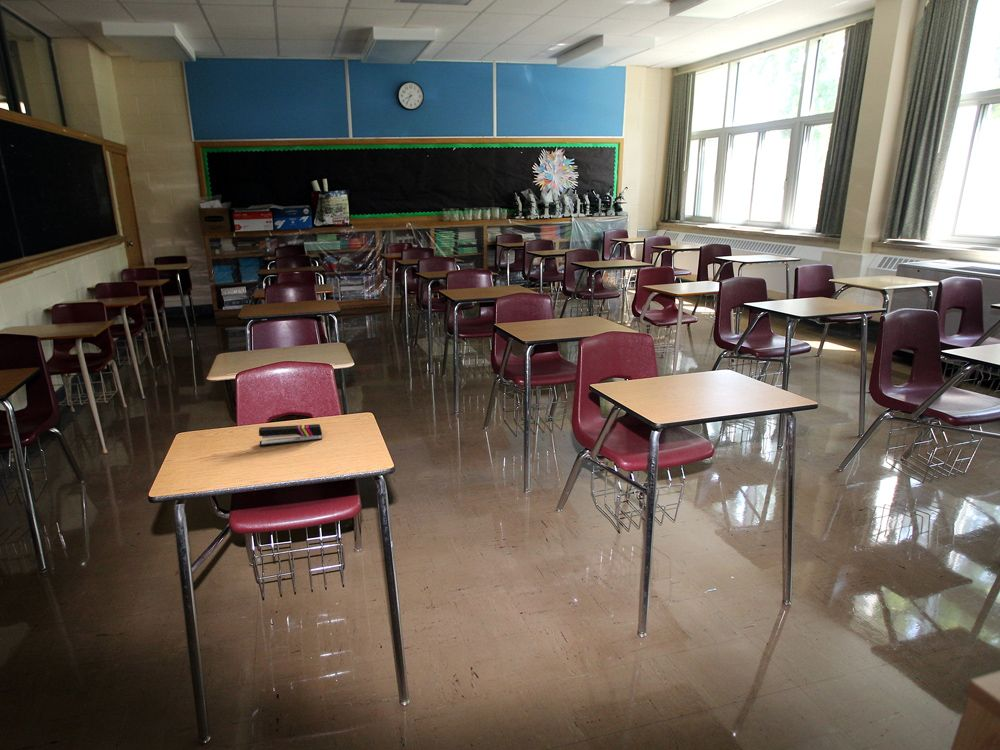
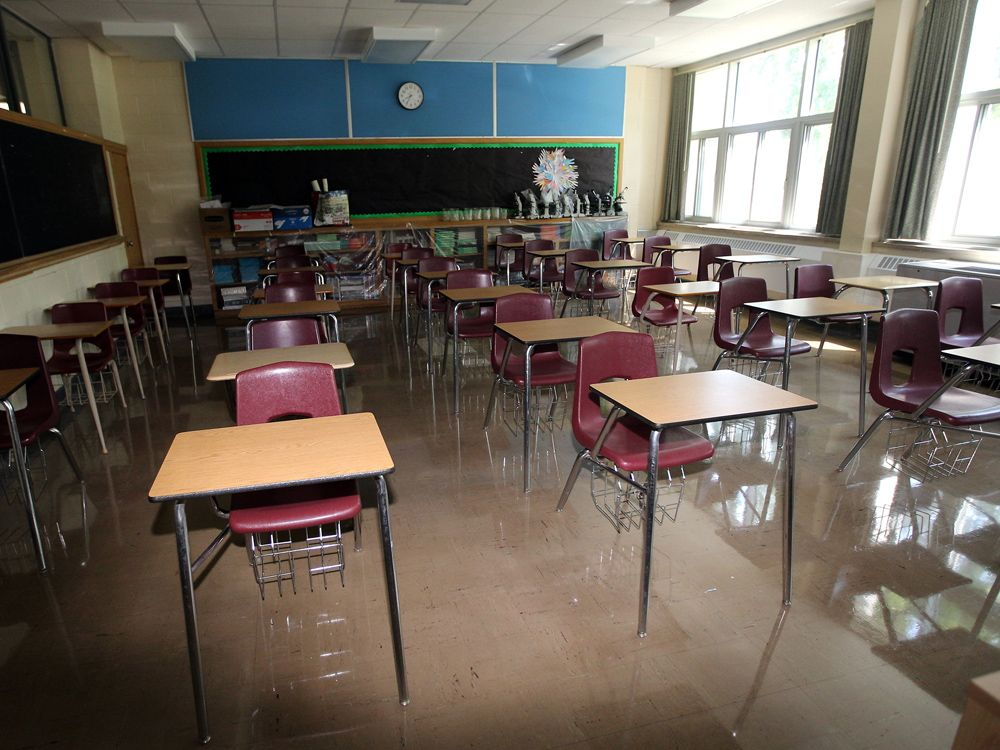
- stapler (290, 433)
